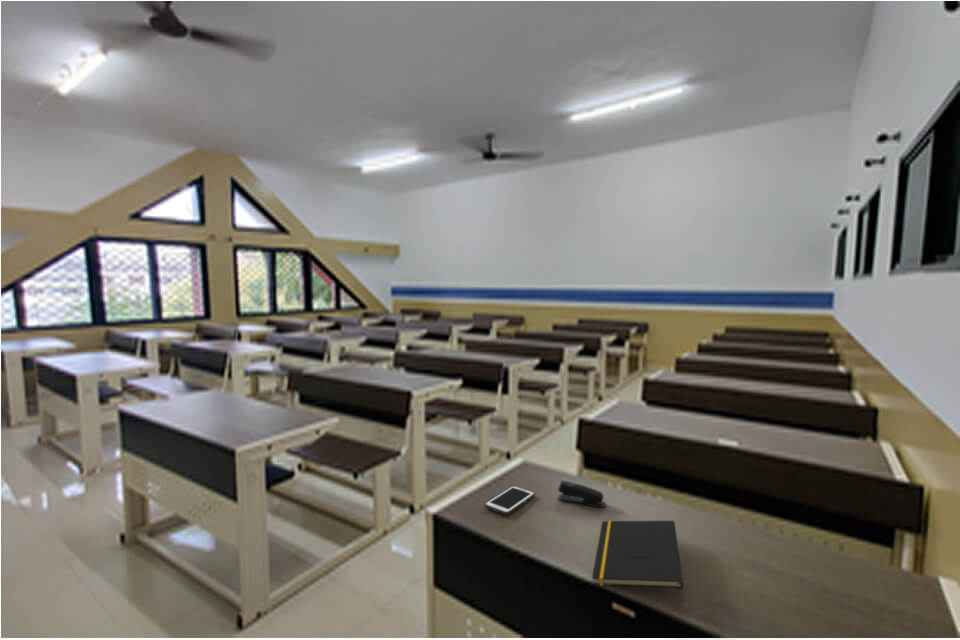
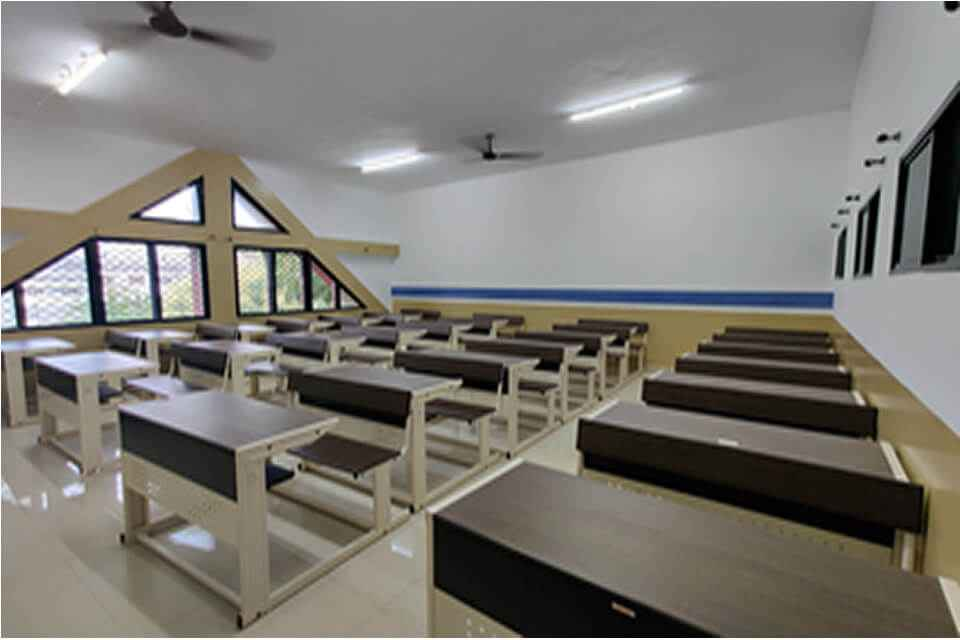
- stapler (581, 493)
- notepad (636, 550)
- cell phone (510, 499)
